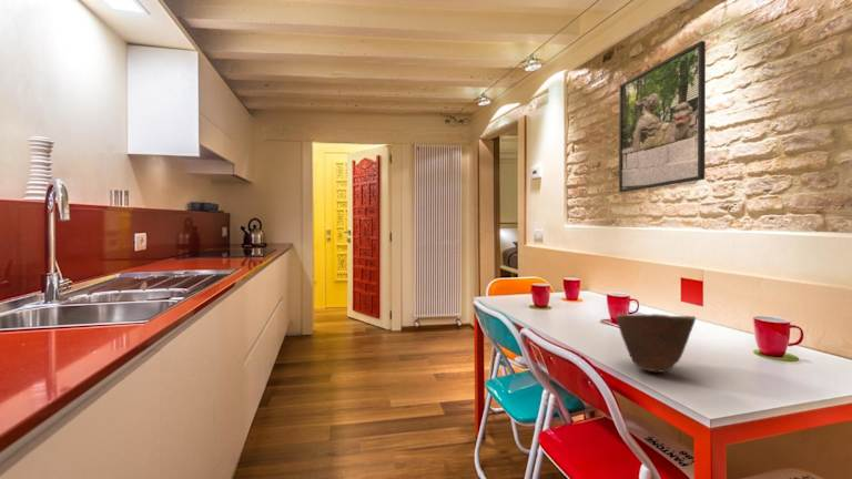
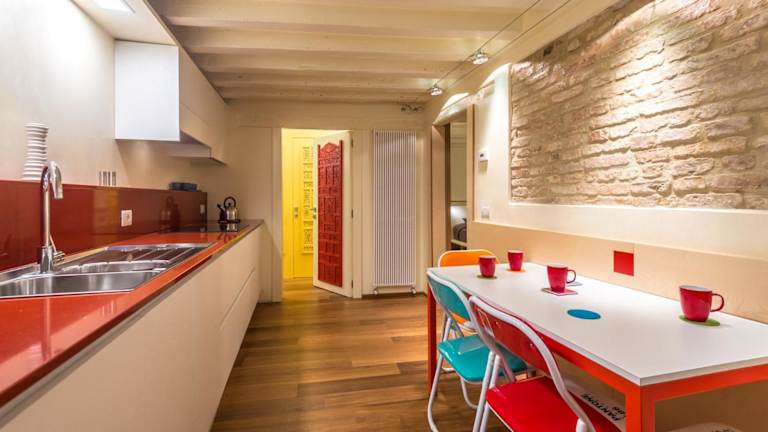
- bowl (653, 338)
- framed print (657, 125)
